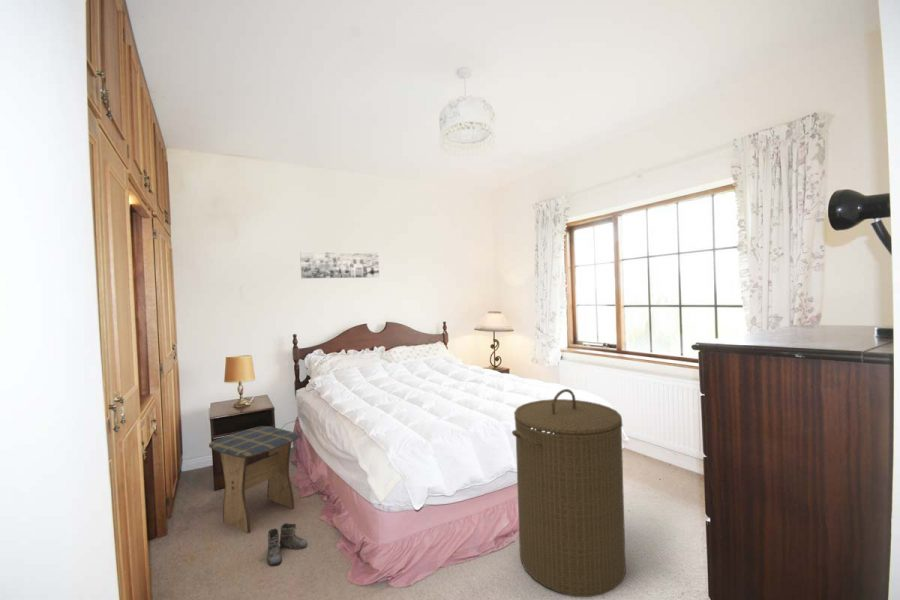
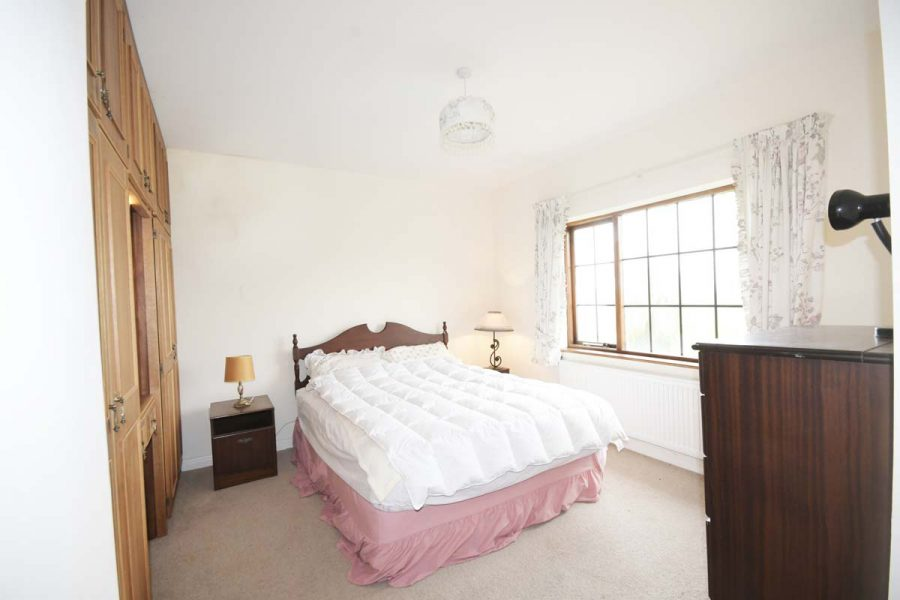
- laundry hamper (568, 474)
- boots (282, 541)
- stool (256, 476)
- wall art (341, 265)
